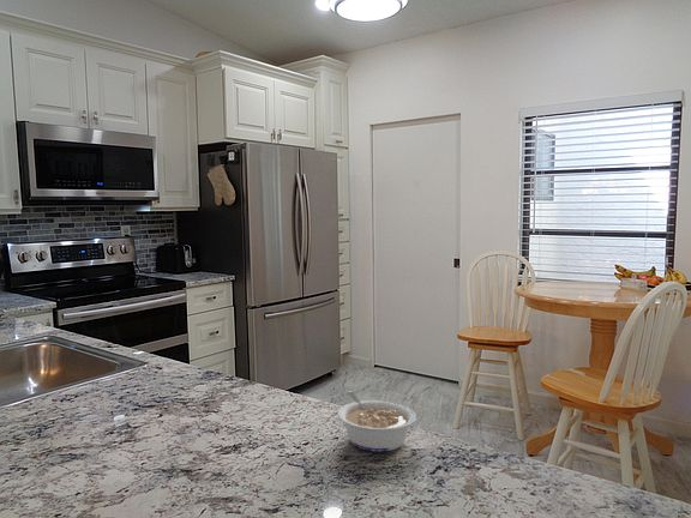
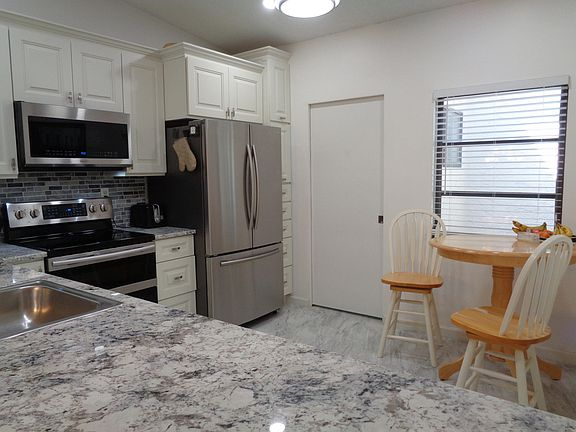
- legume (373, 423)
